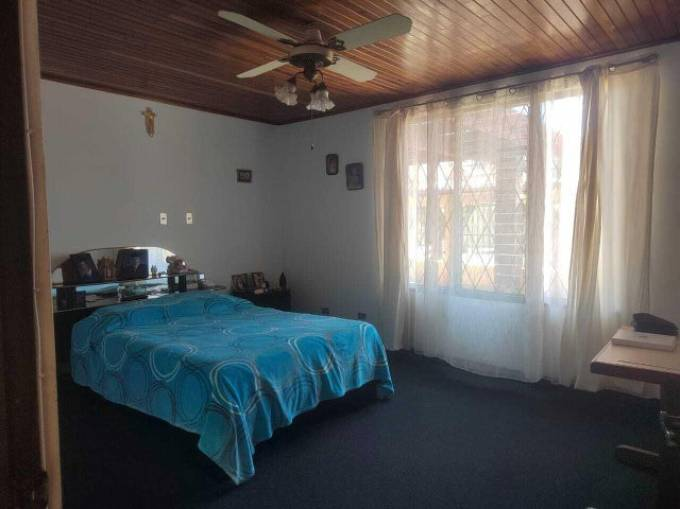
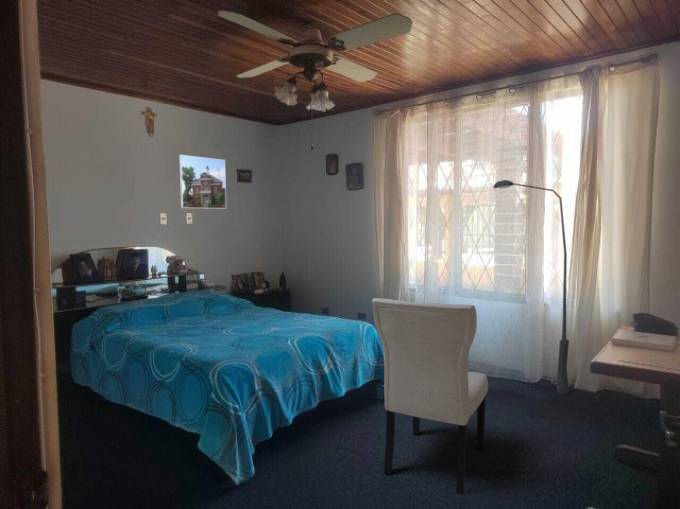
+ floor lamp (563, 283)
+ chair (435, 378)
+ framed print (203, 183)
